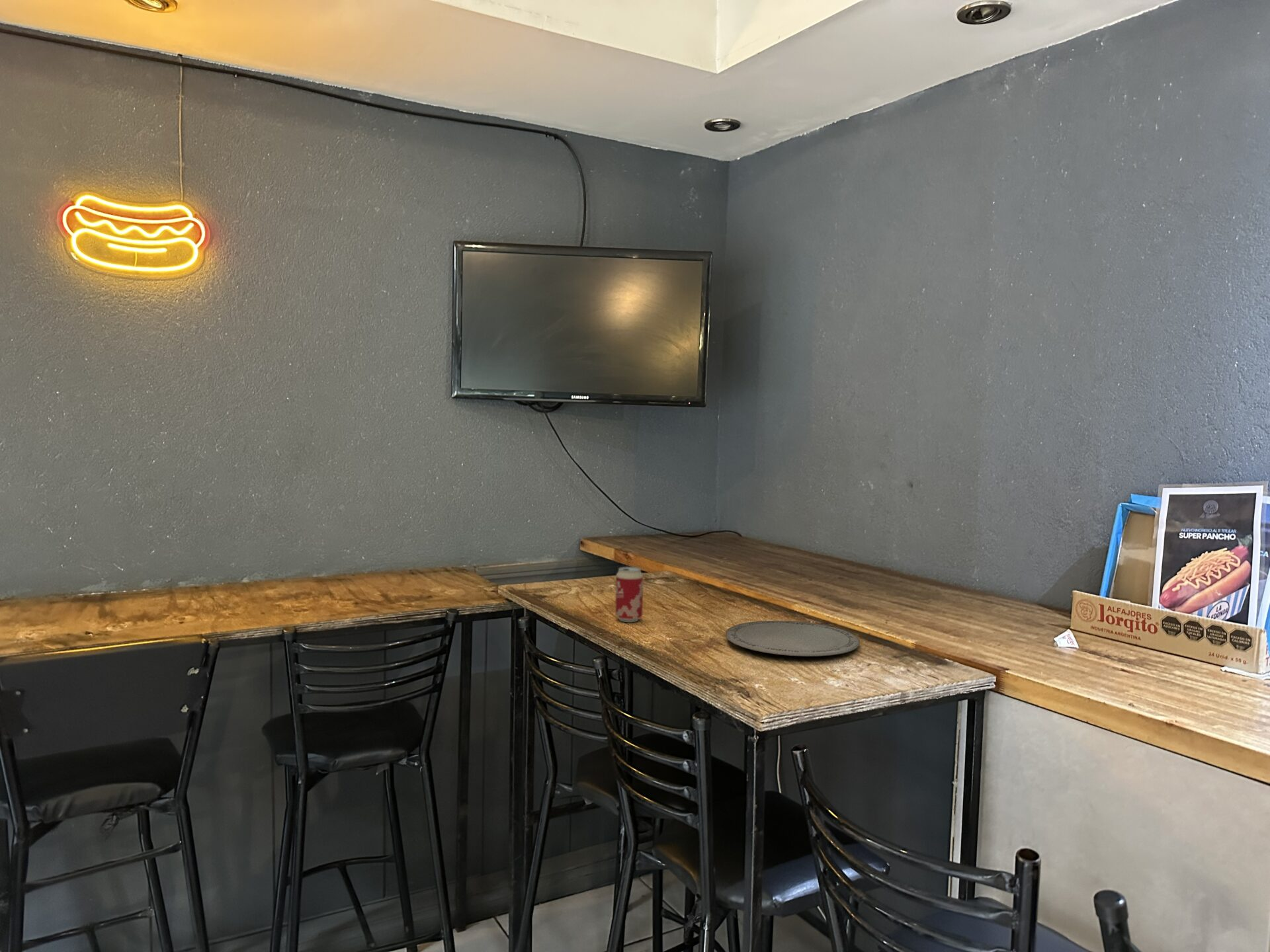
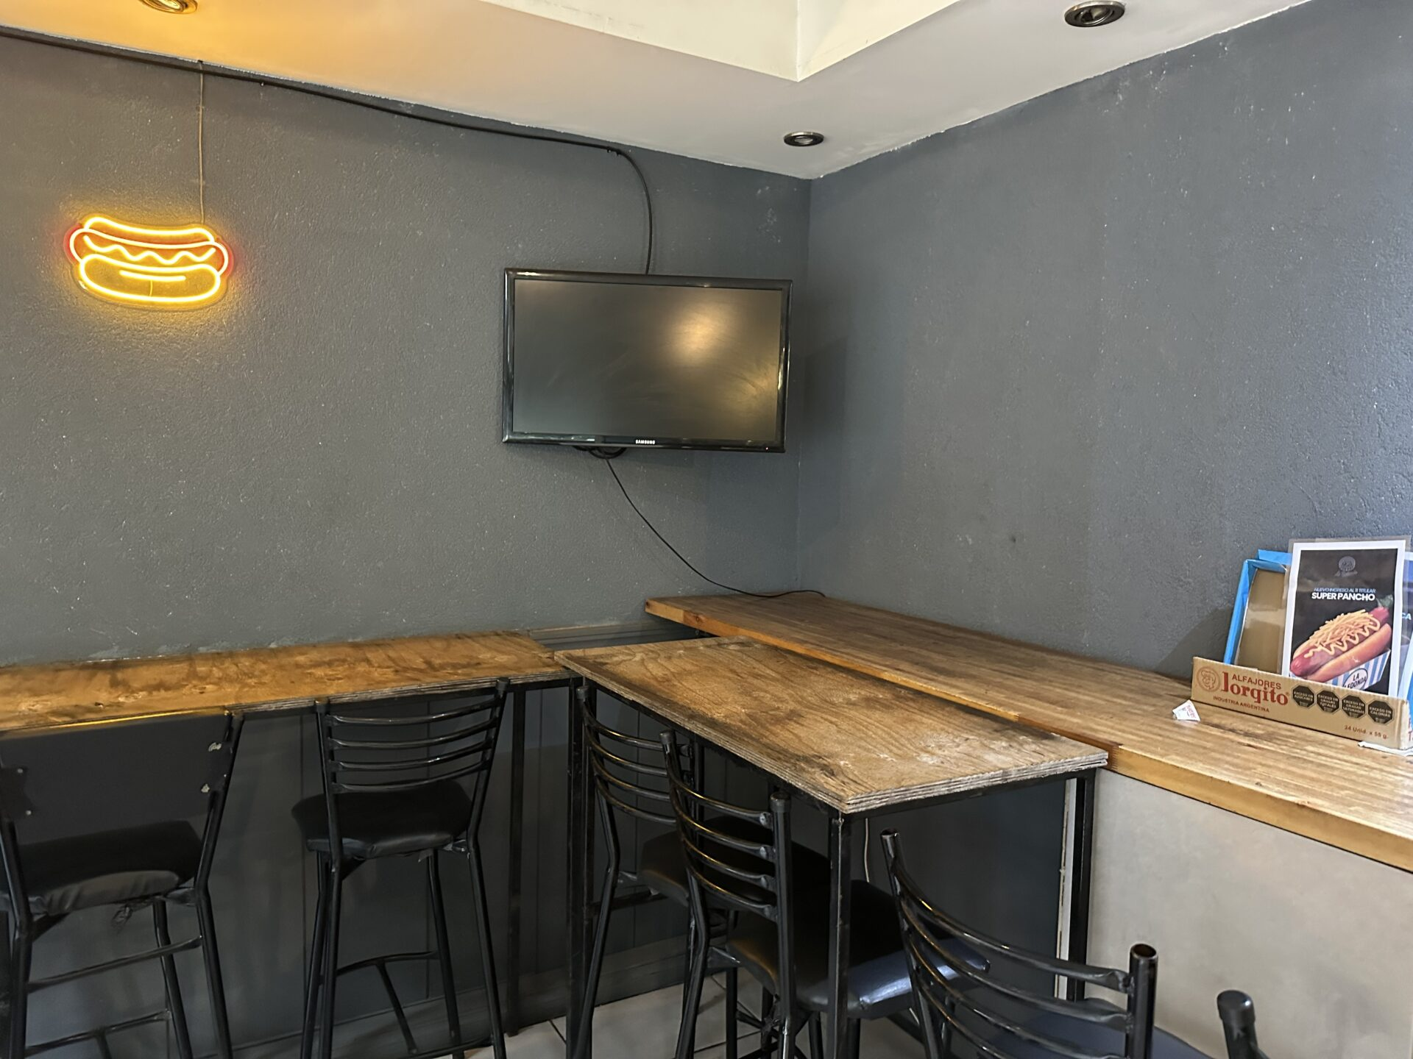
- plate (791, 639)
- beverage can (629, 594)
